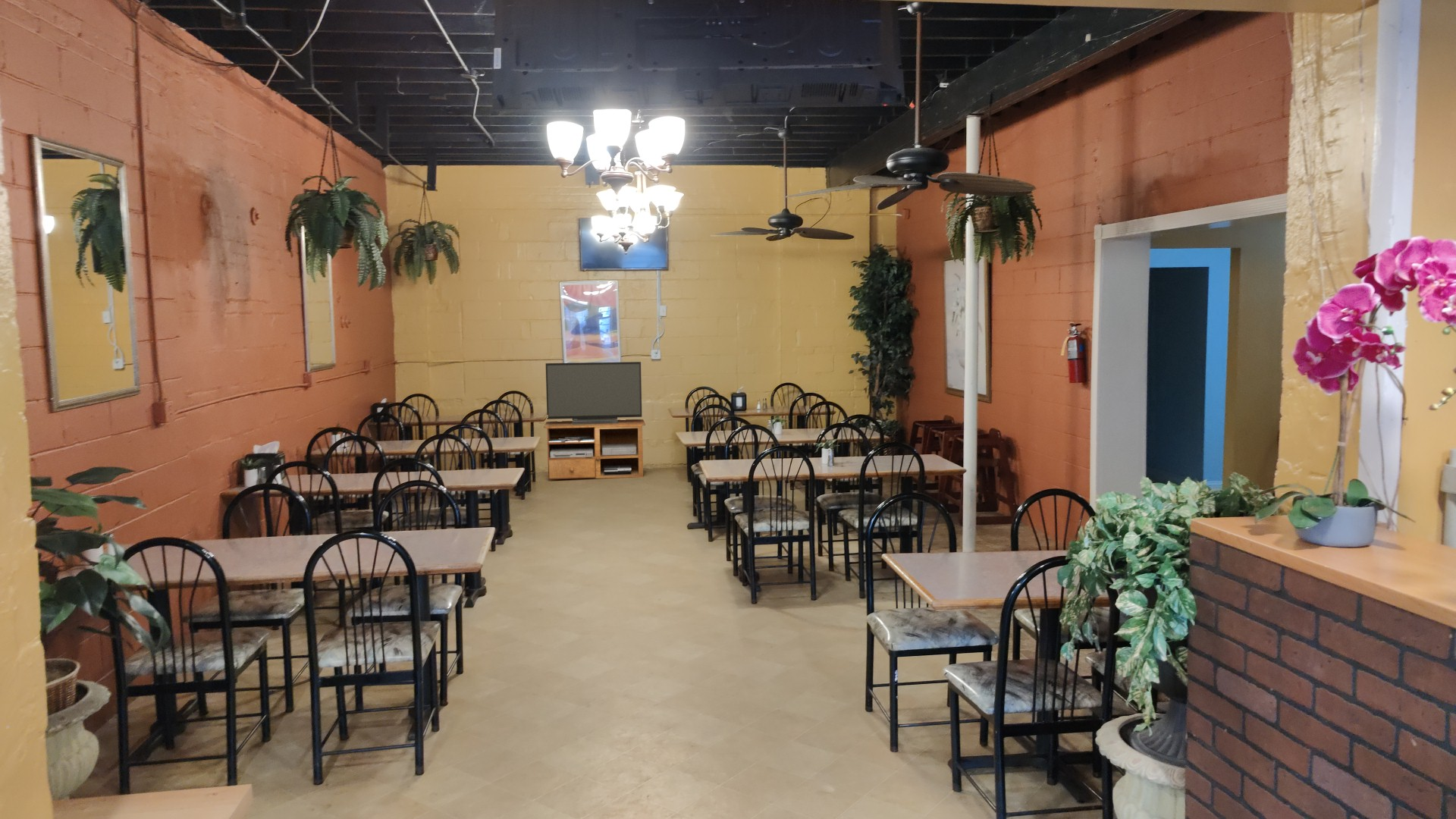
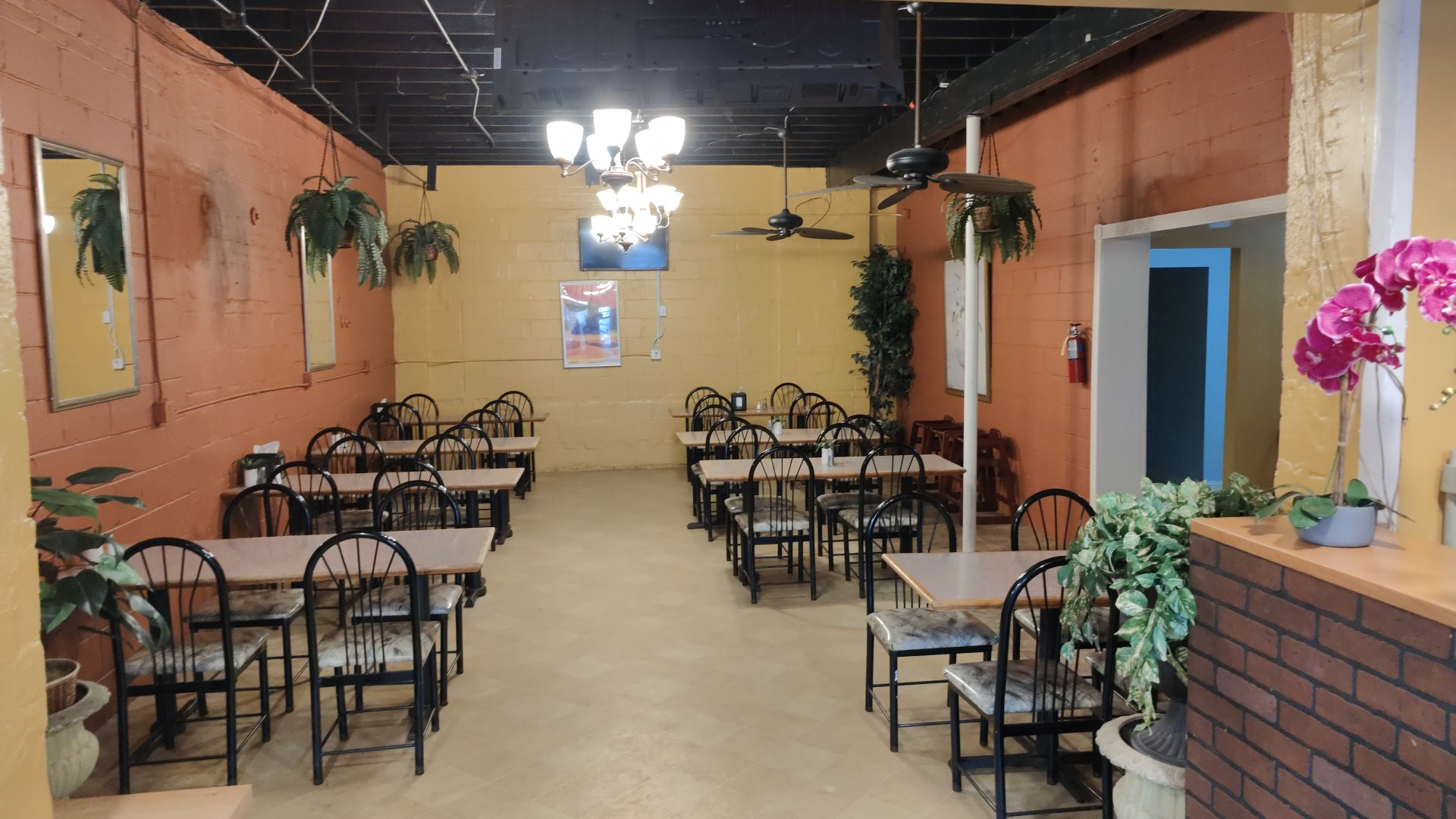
- tv stand (595, 419)
